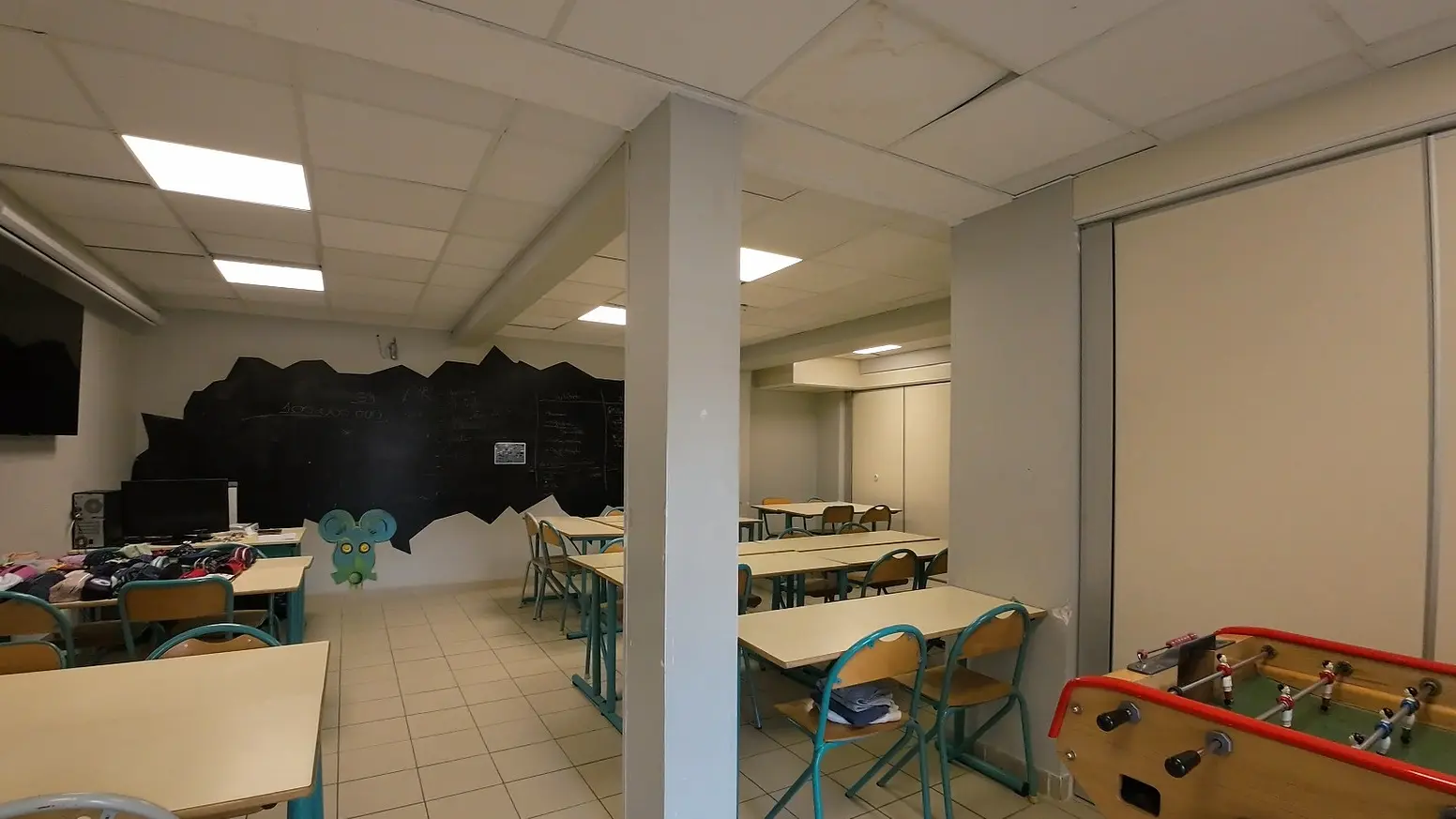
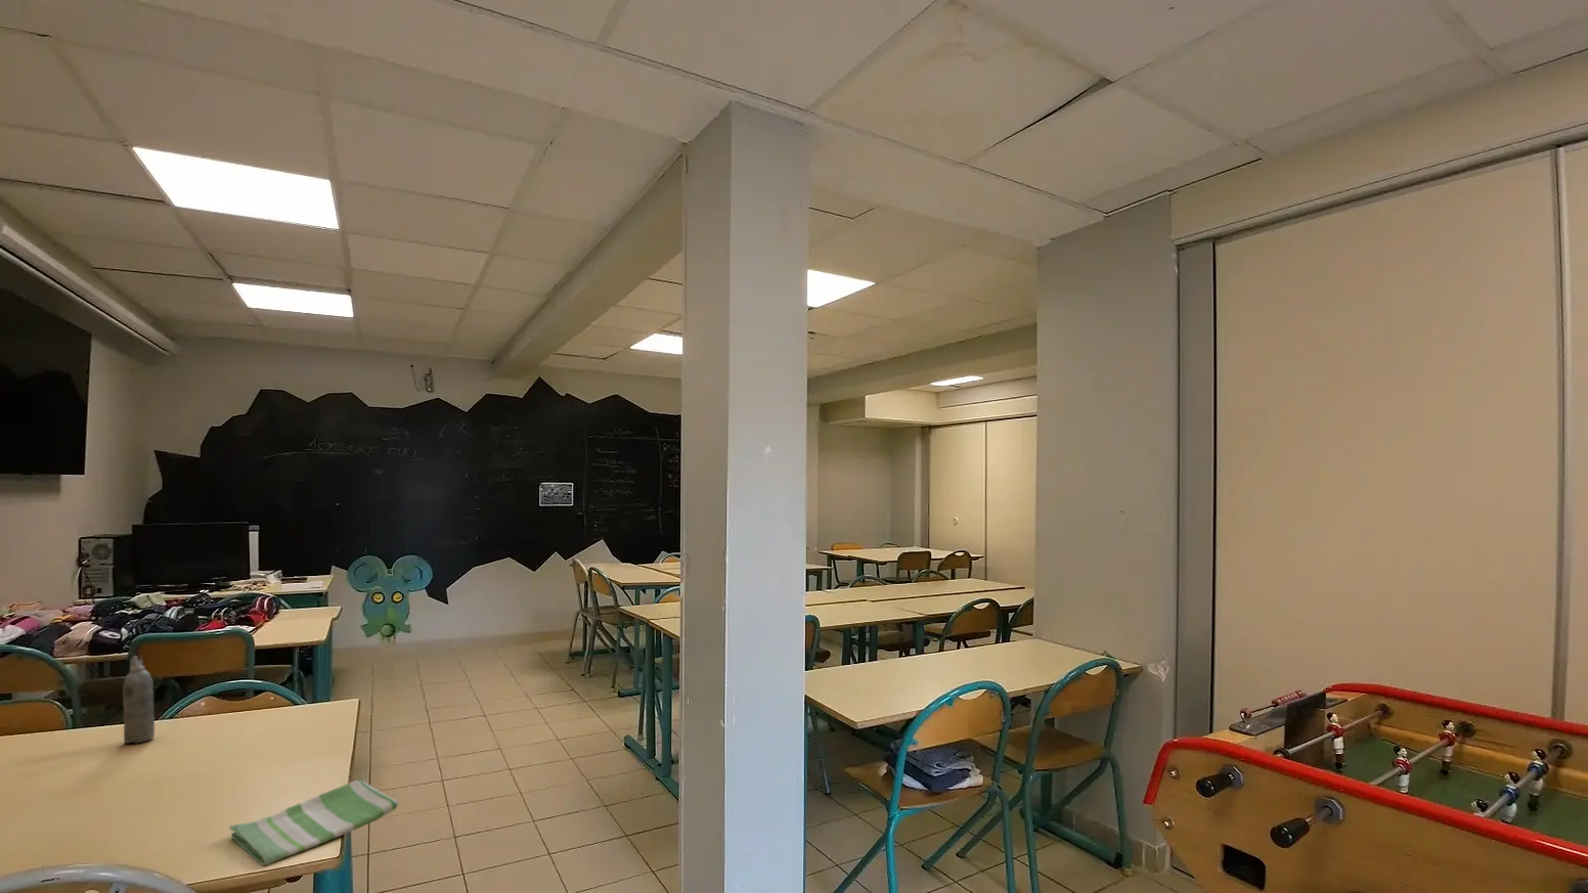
+ dish towel (317, 818)
+ aerosol can (140, 698)
